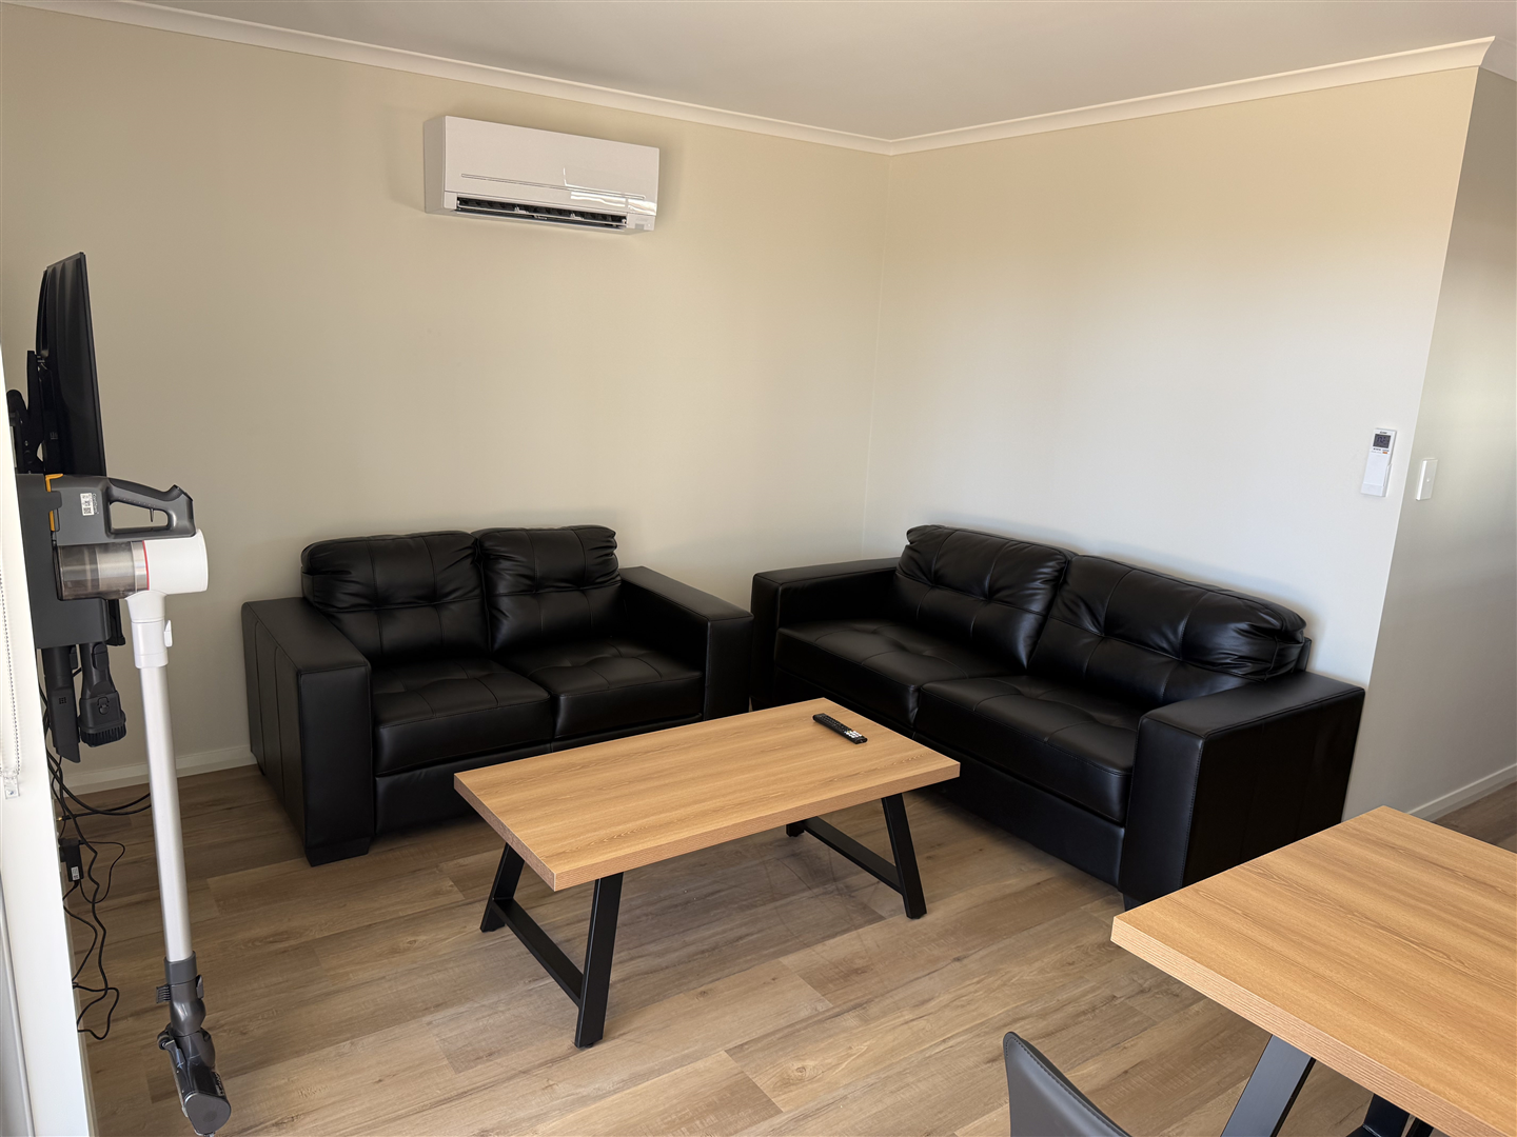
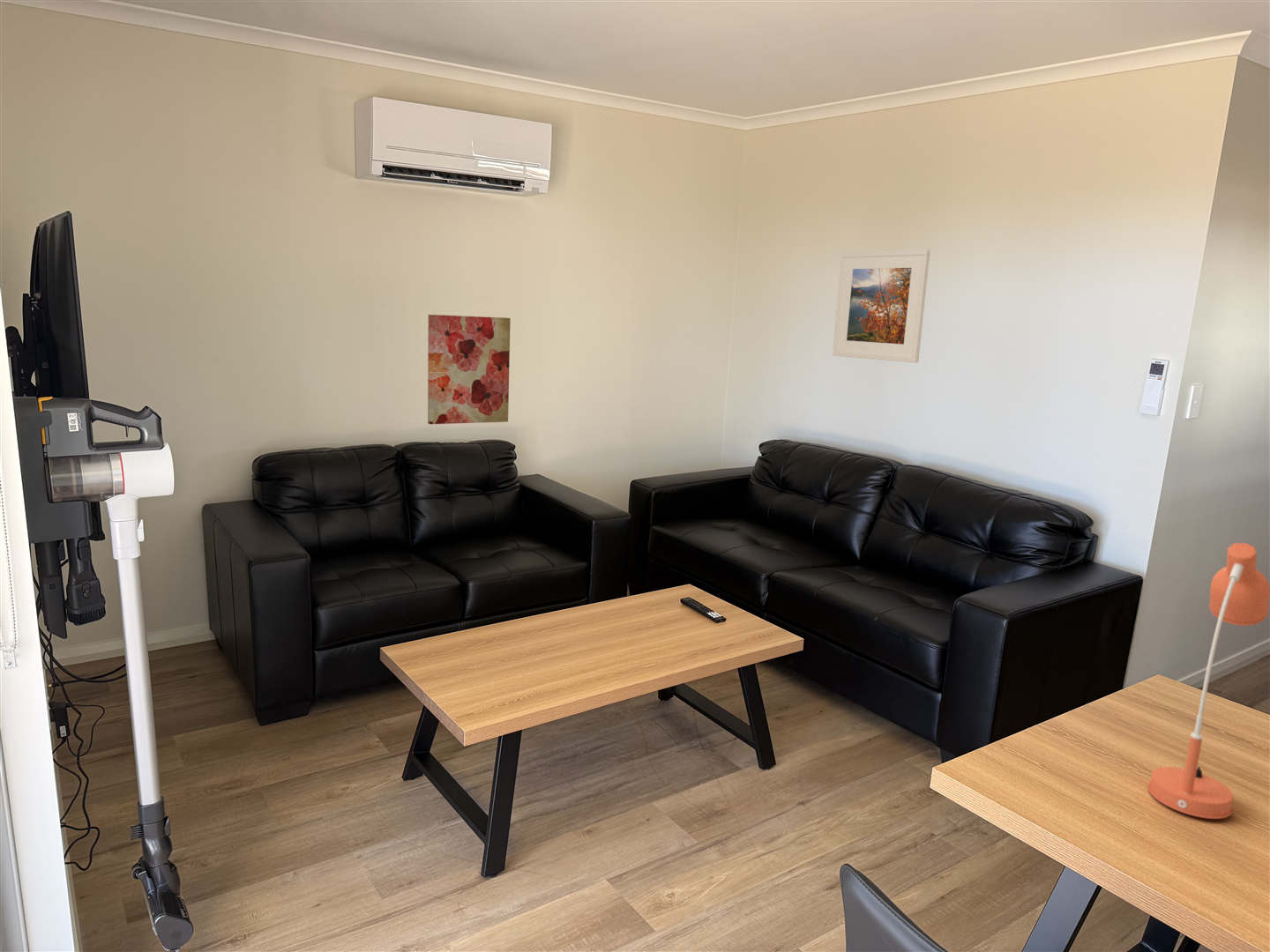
+ desk lamp (1211, 668)
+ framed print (878, 305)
+ wall art (469, 369)
